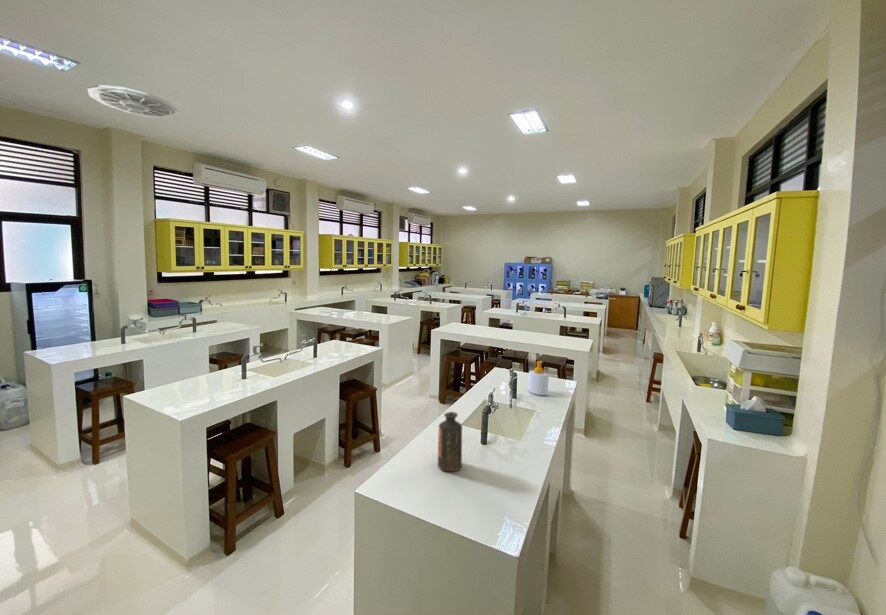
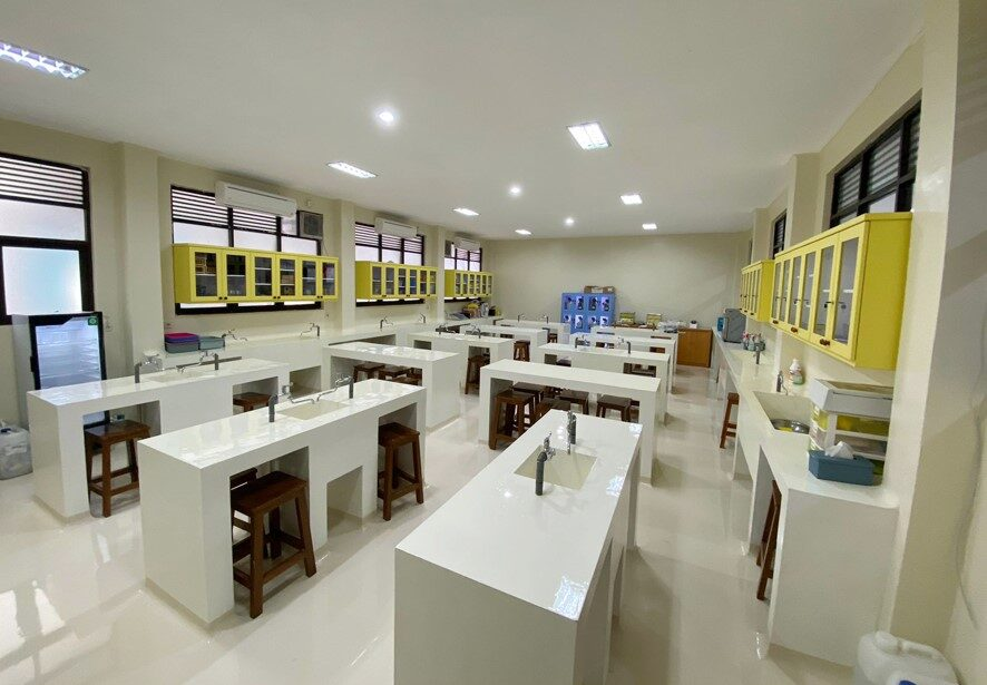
- soap bottle (538, 377)
- ceiling vent (135, 104)
- bottle (450, 440)
